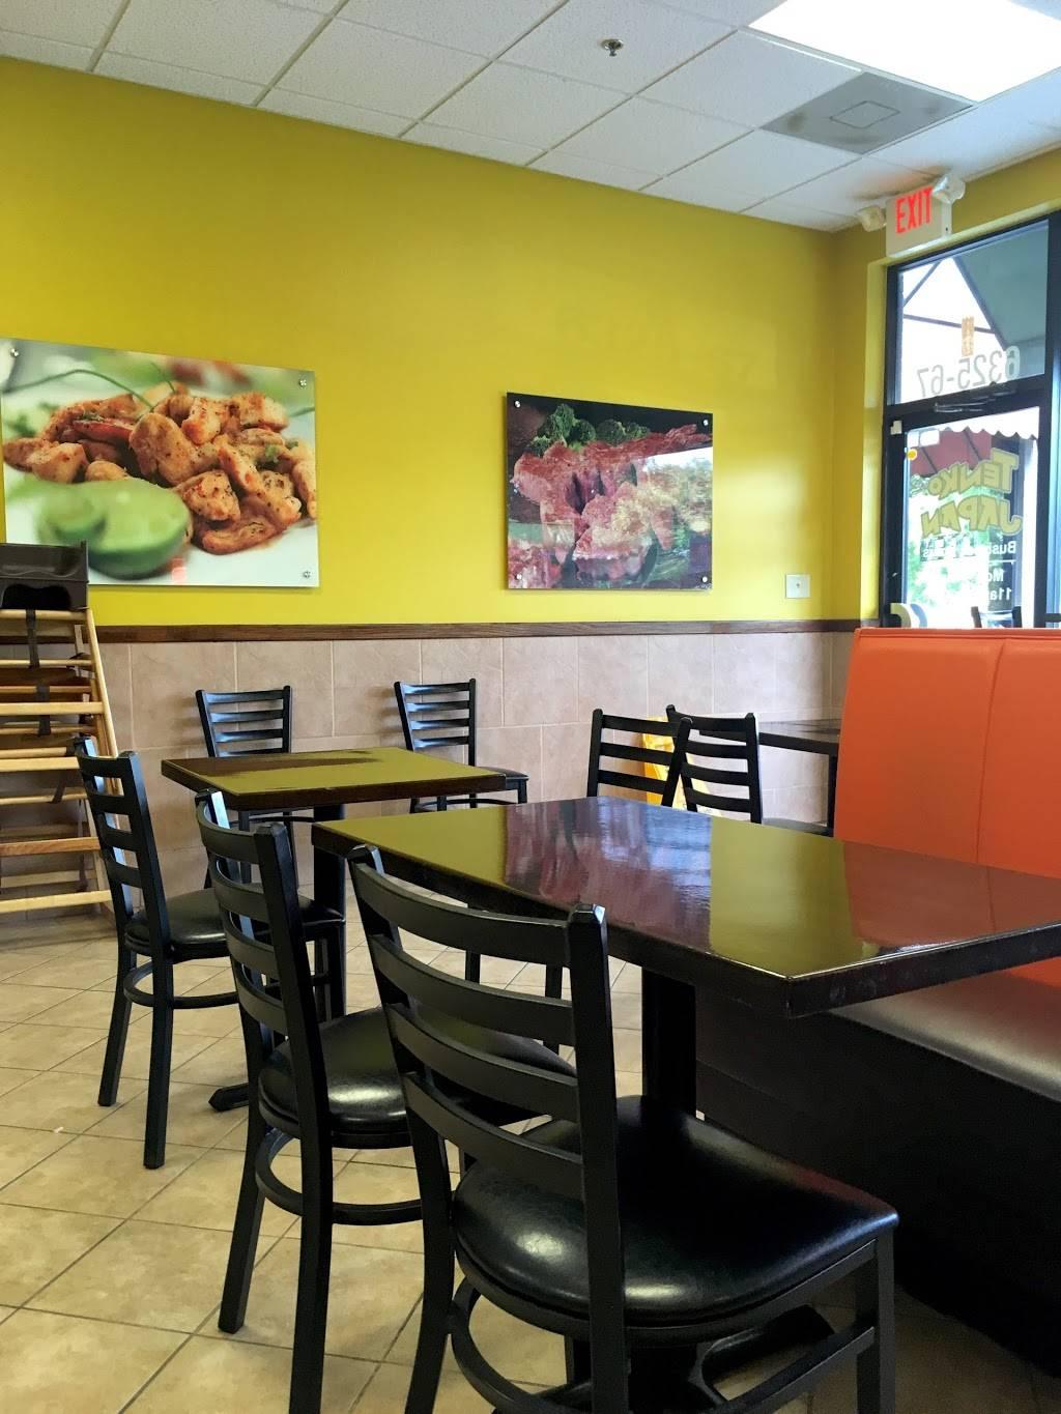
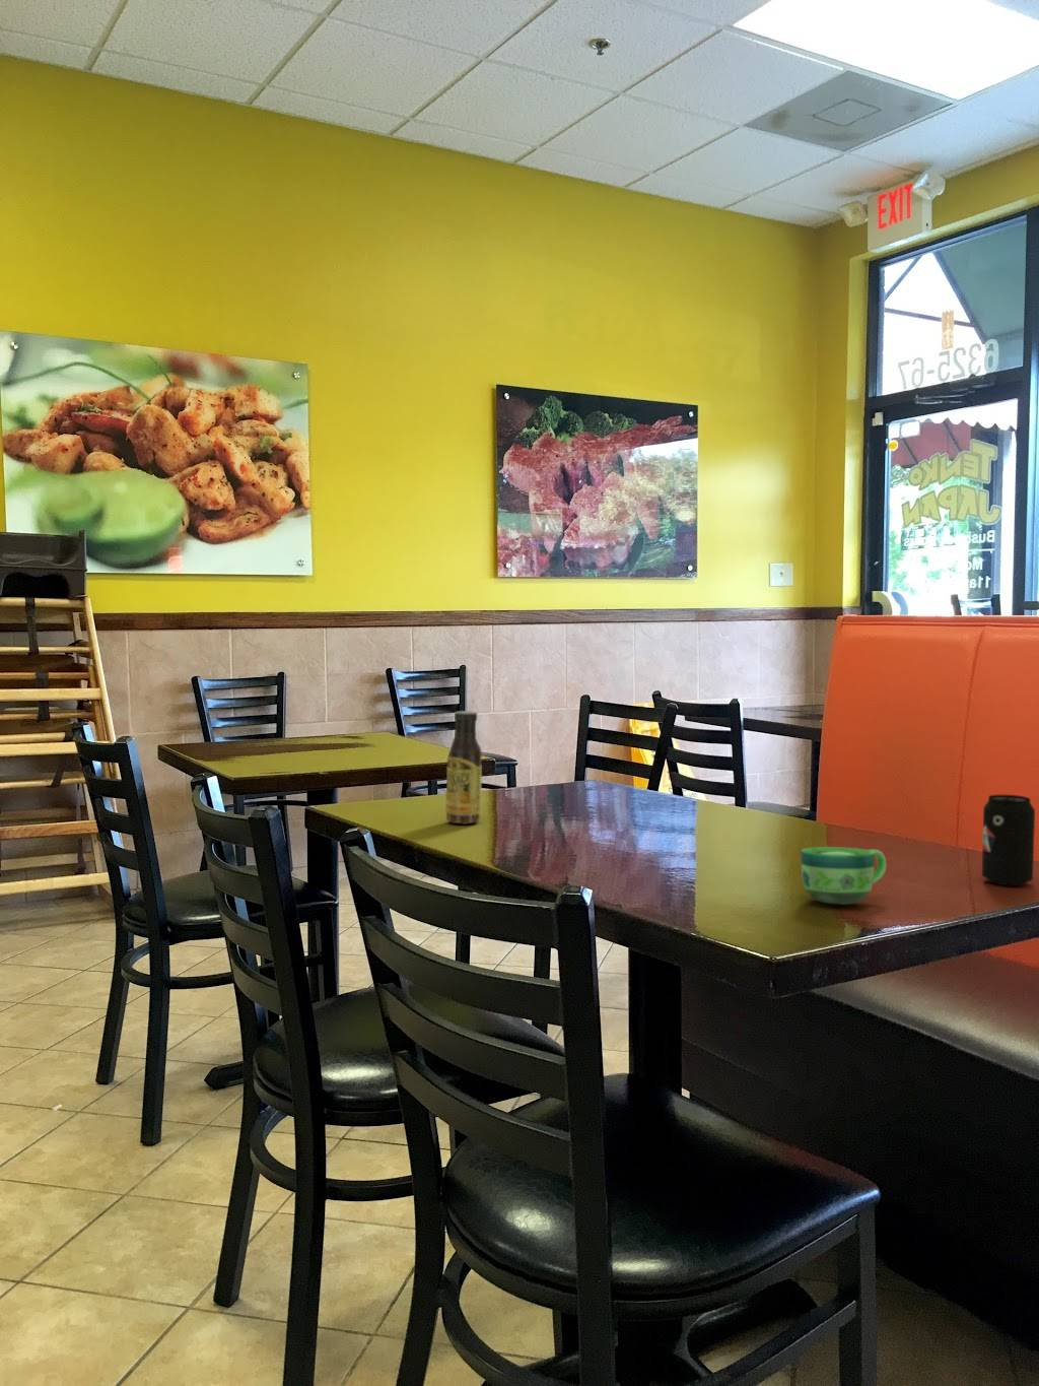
+ beverage can (1007, 840)
+ sauce bottle (464, 767)
+ cup (844, 873)
